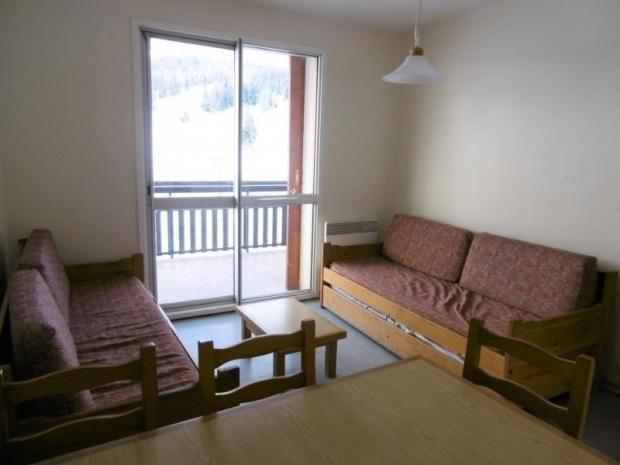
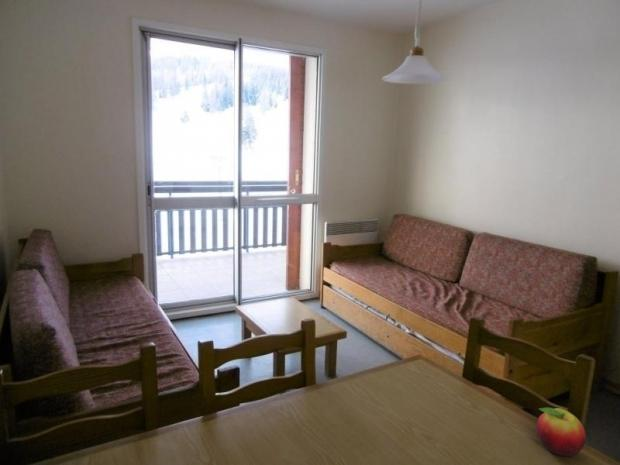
+ fruit (560, 430)
